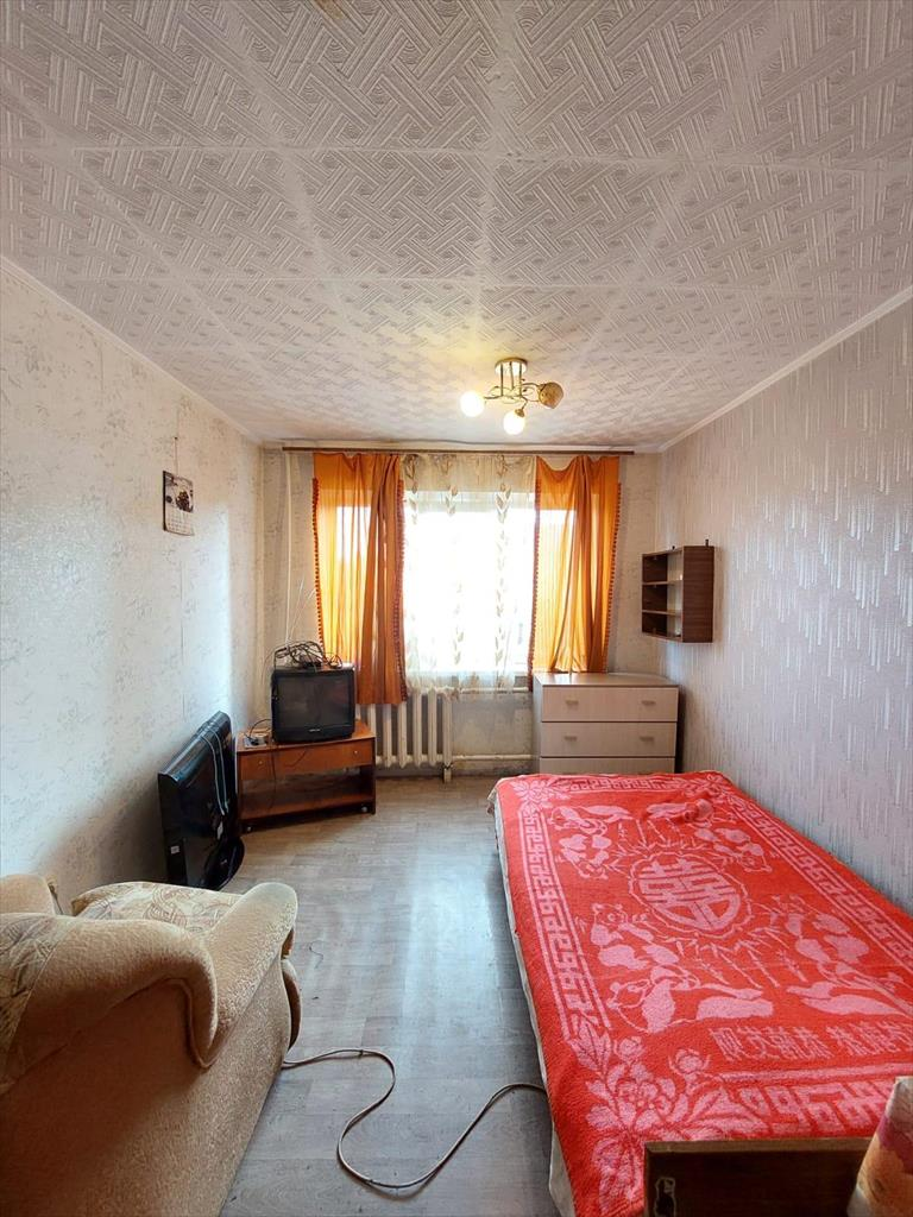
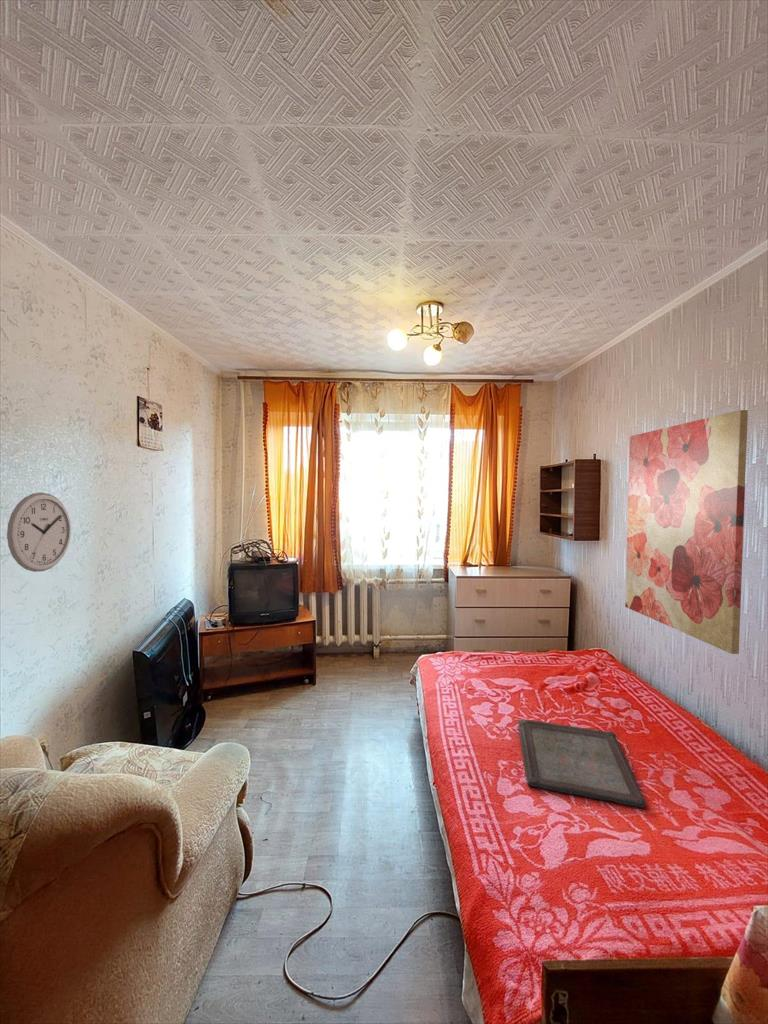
+ wall art (675, 526)
+ wall clock (43, 531)
+ serving tray (572, 755)
